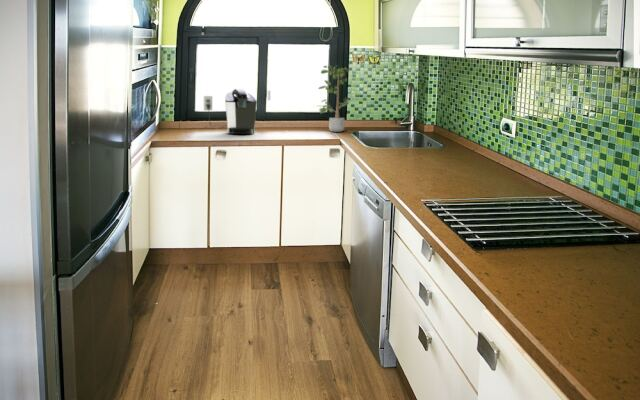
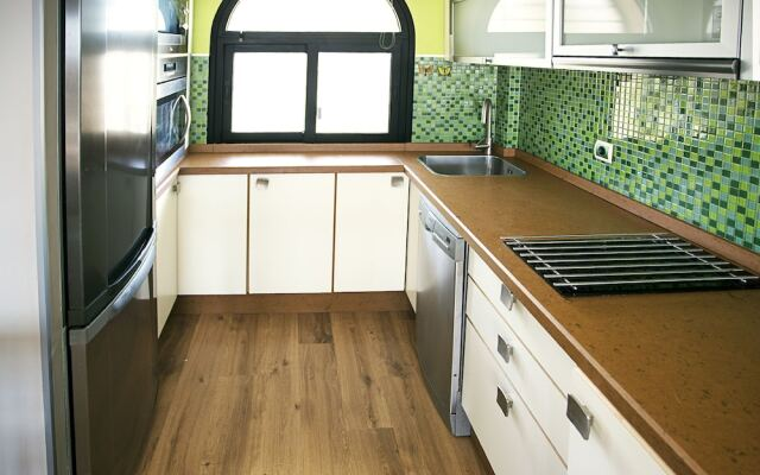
- potted plant (331, 92)
- coffee maker (231, 110)
